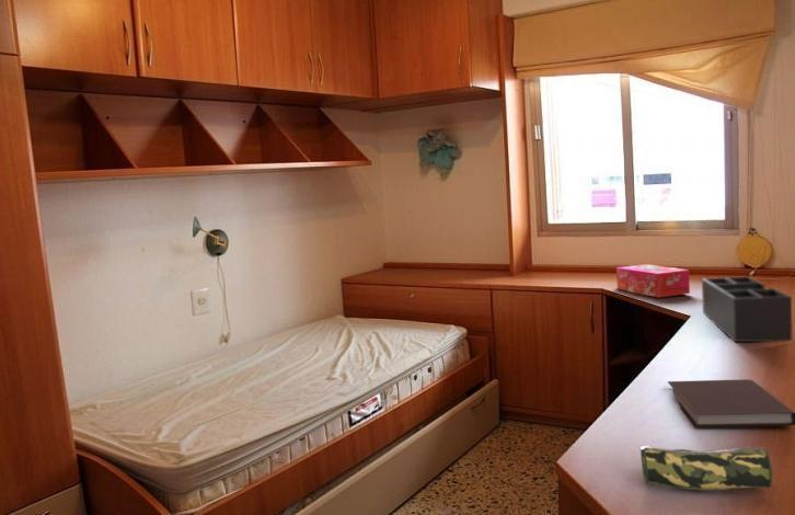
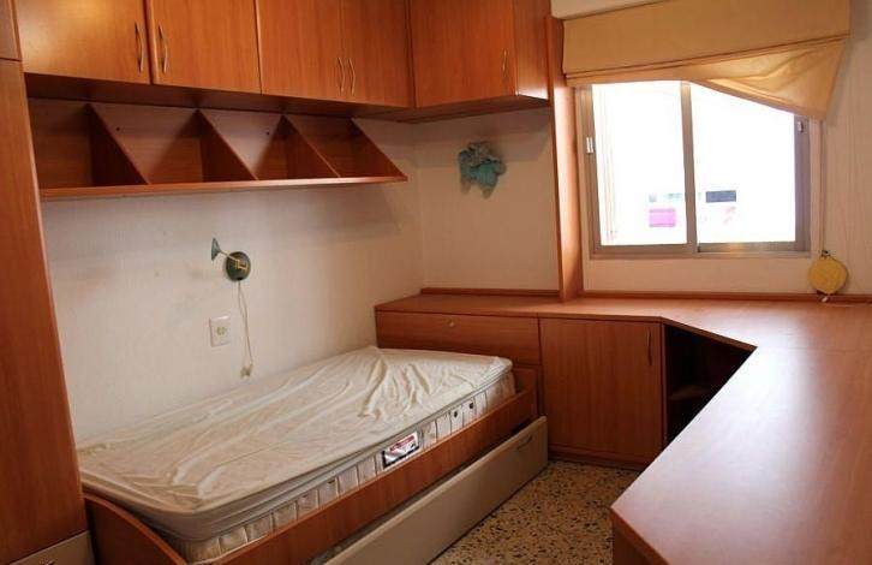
- pencil case (700, 467)
- desk organizer (742, 306)
- notebook (726, 401)
- tissue box (652, 279)
